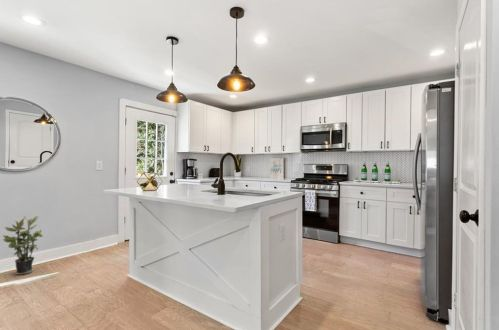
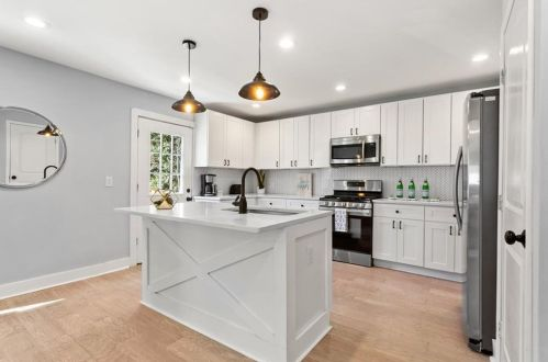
- potted plant (22, 244)
